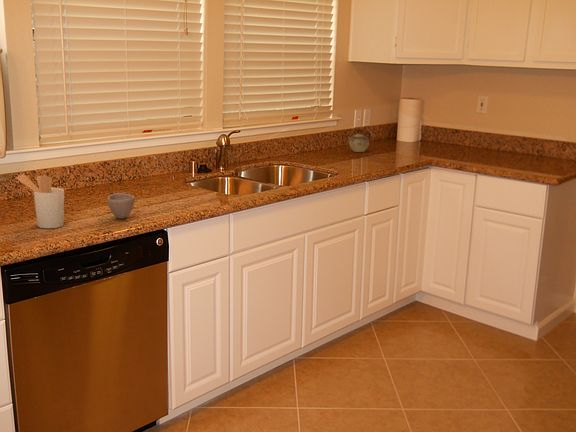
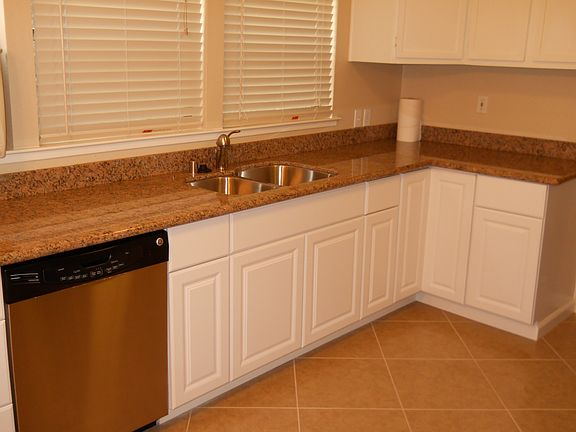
- utensil holder (41, 199)
- cup (119, 205)
- teapot (358, 140)
